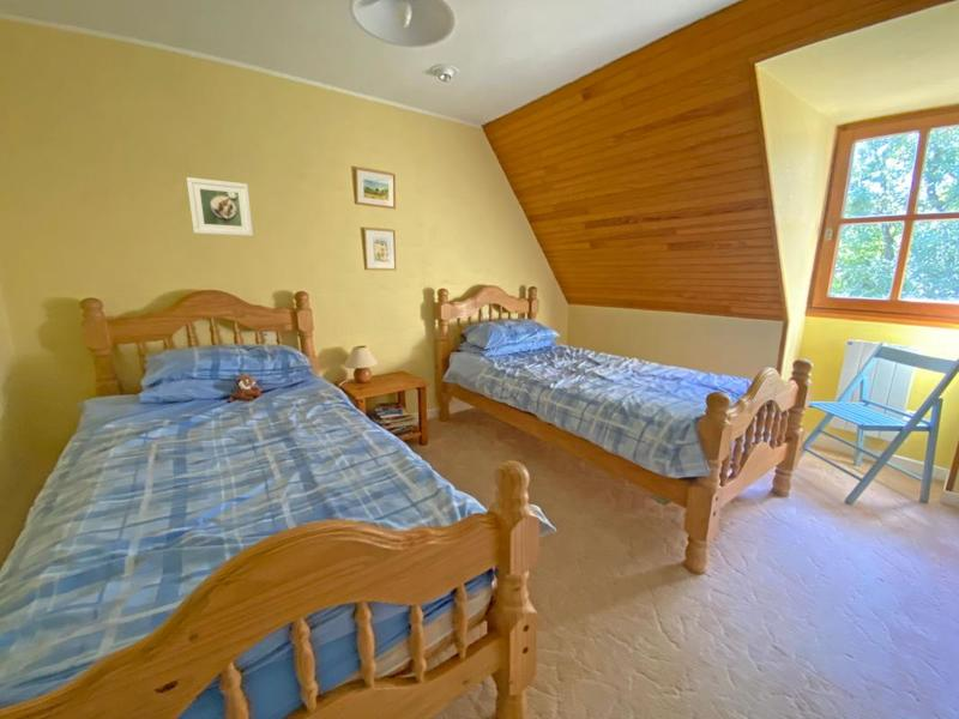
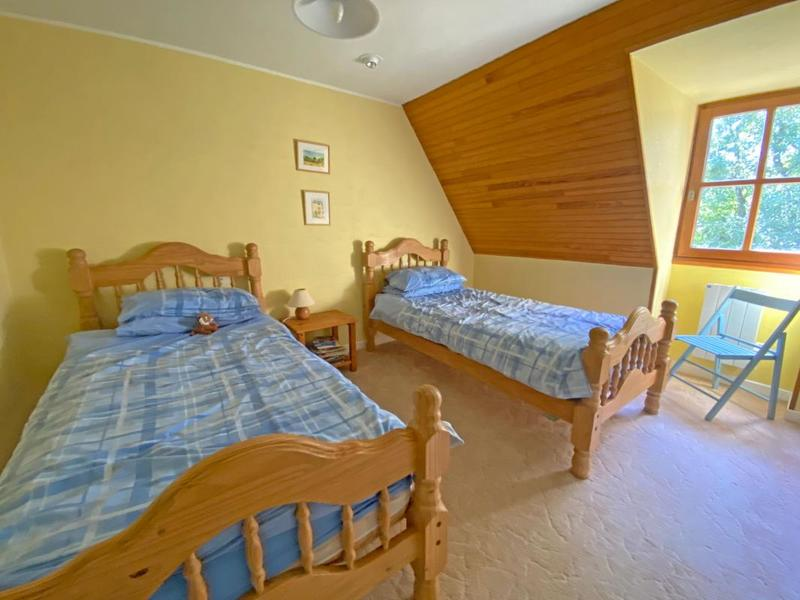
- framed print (221, 207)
